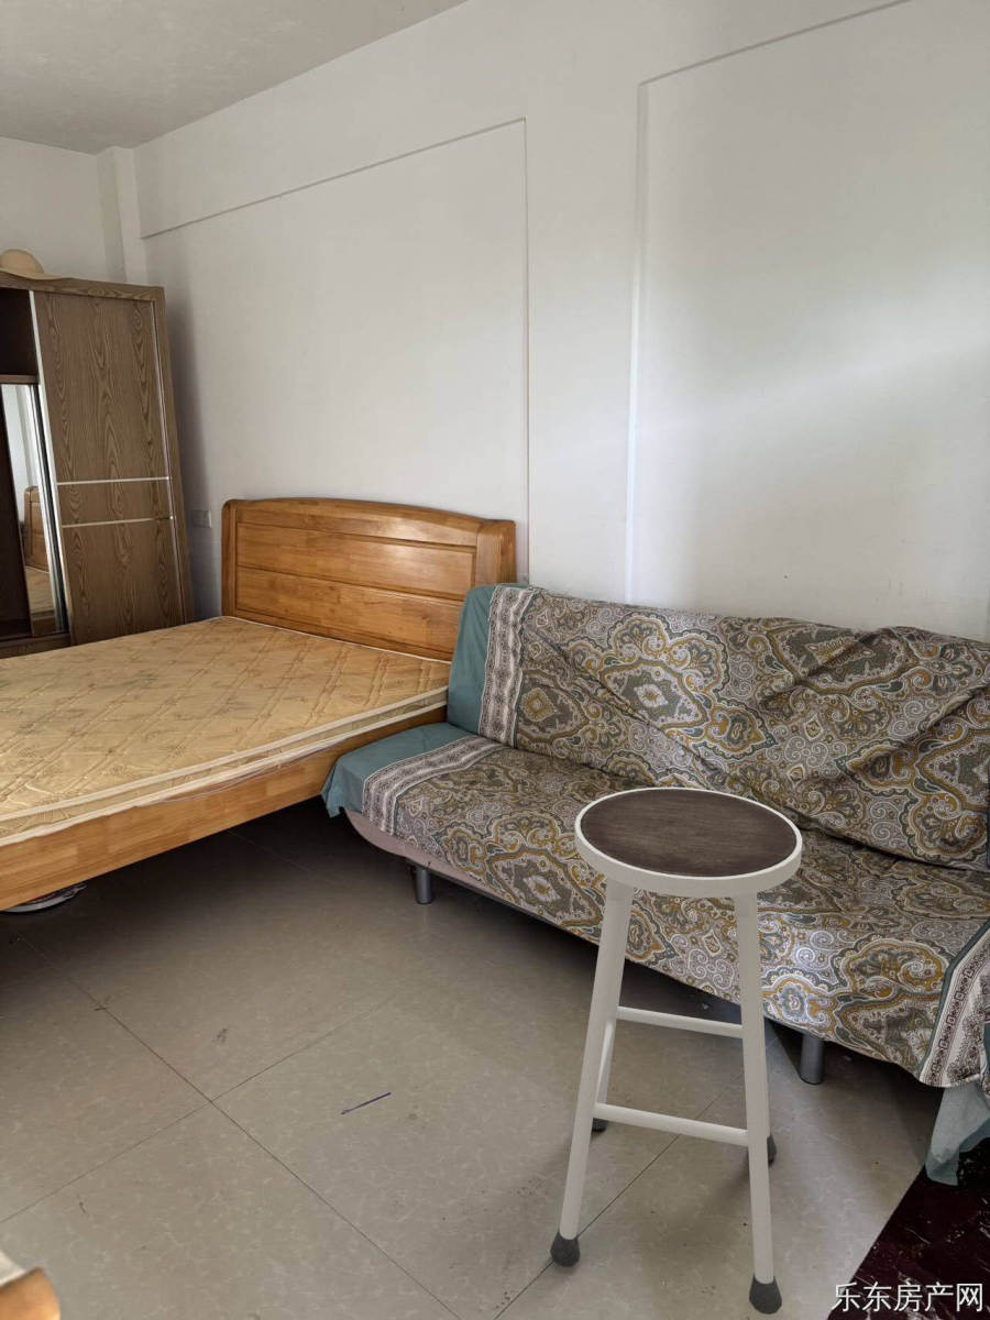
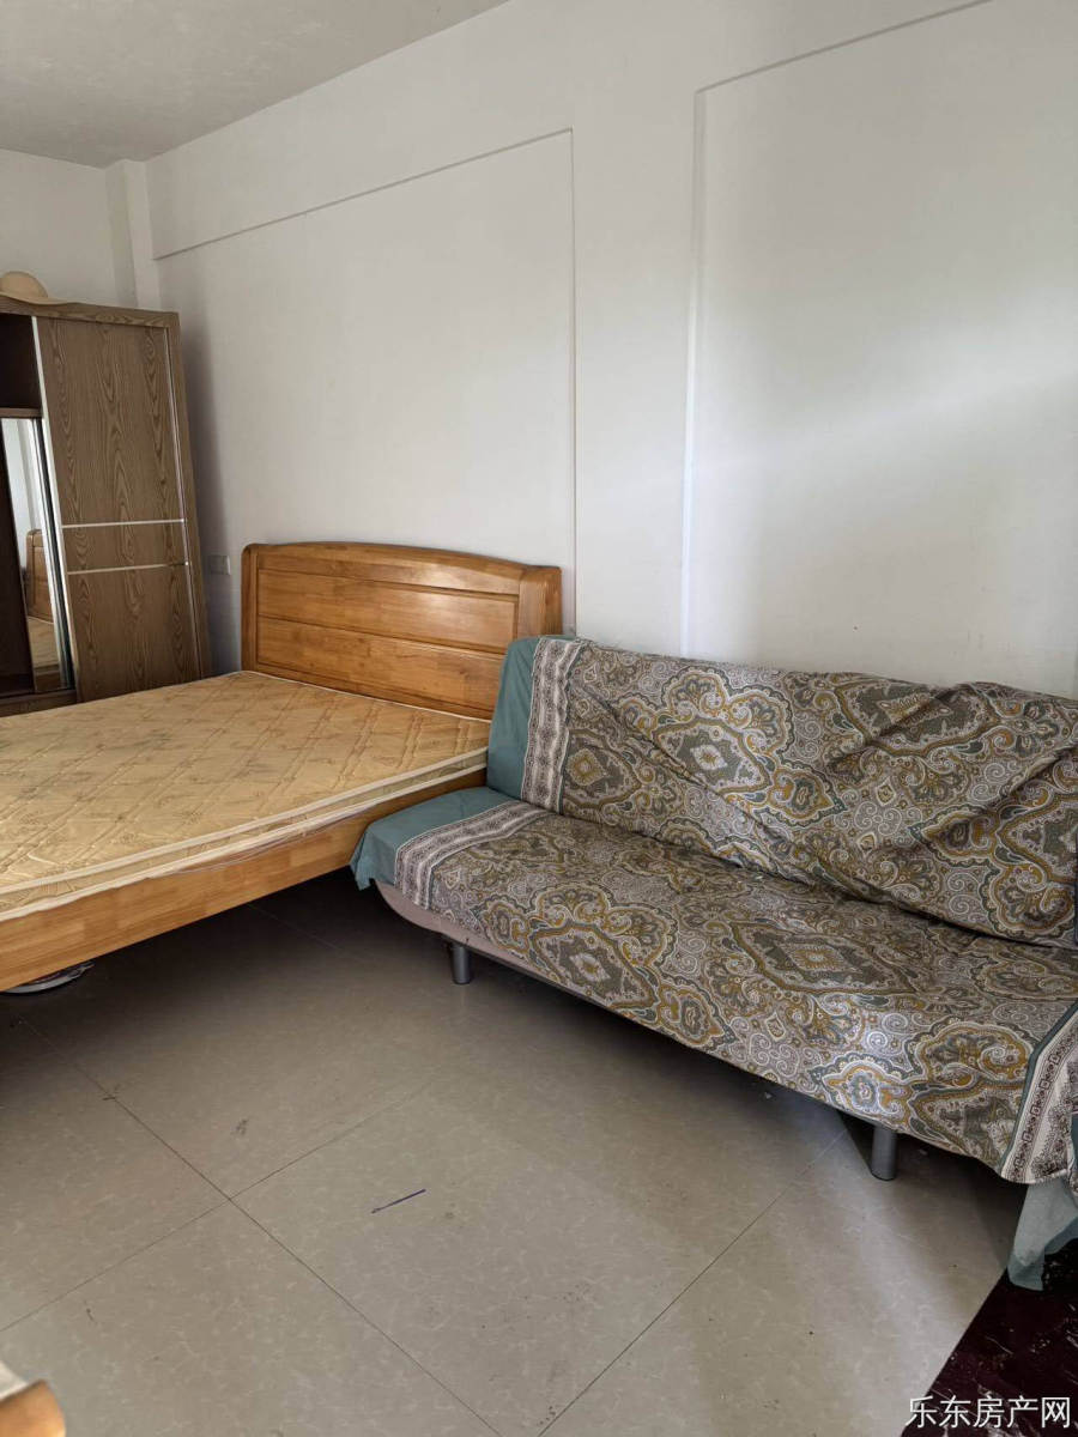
- stool (678, 1025)
